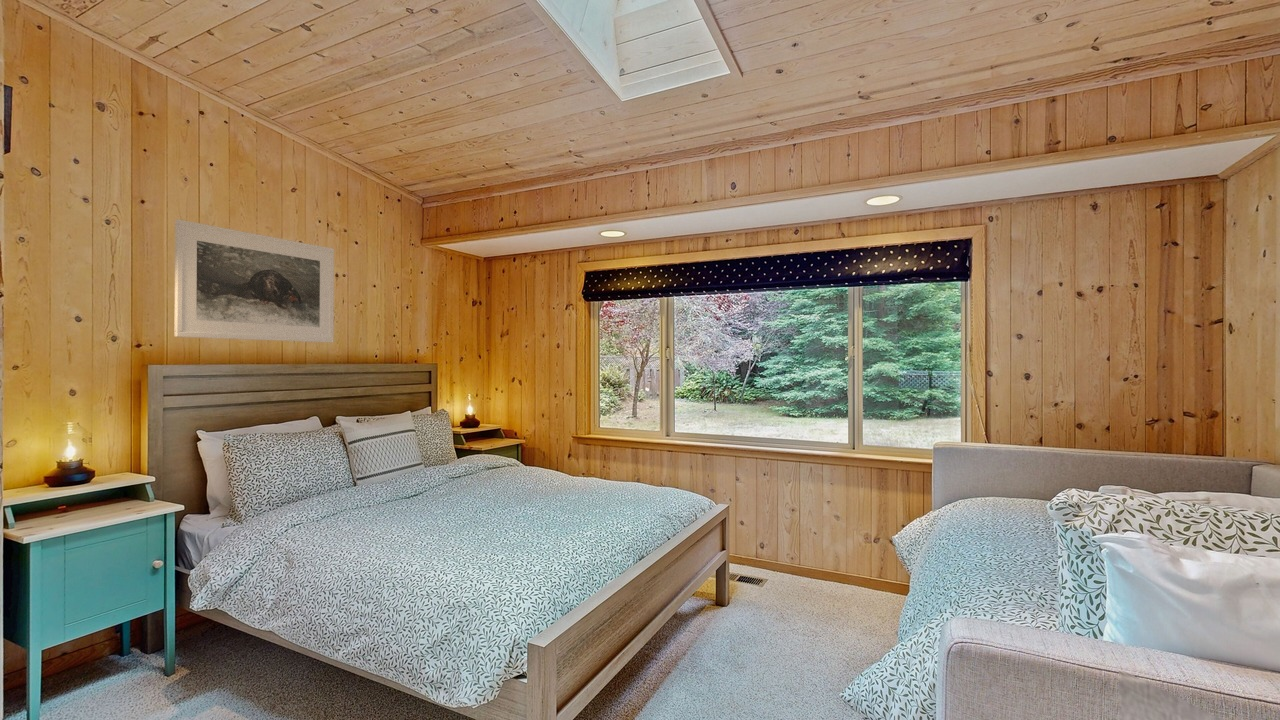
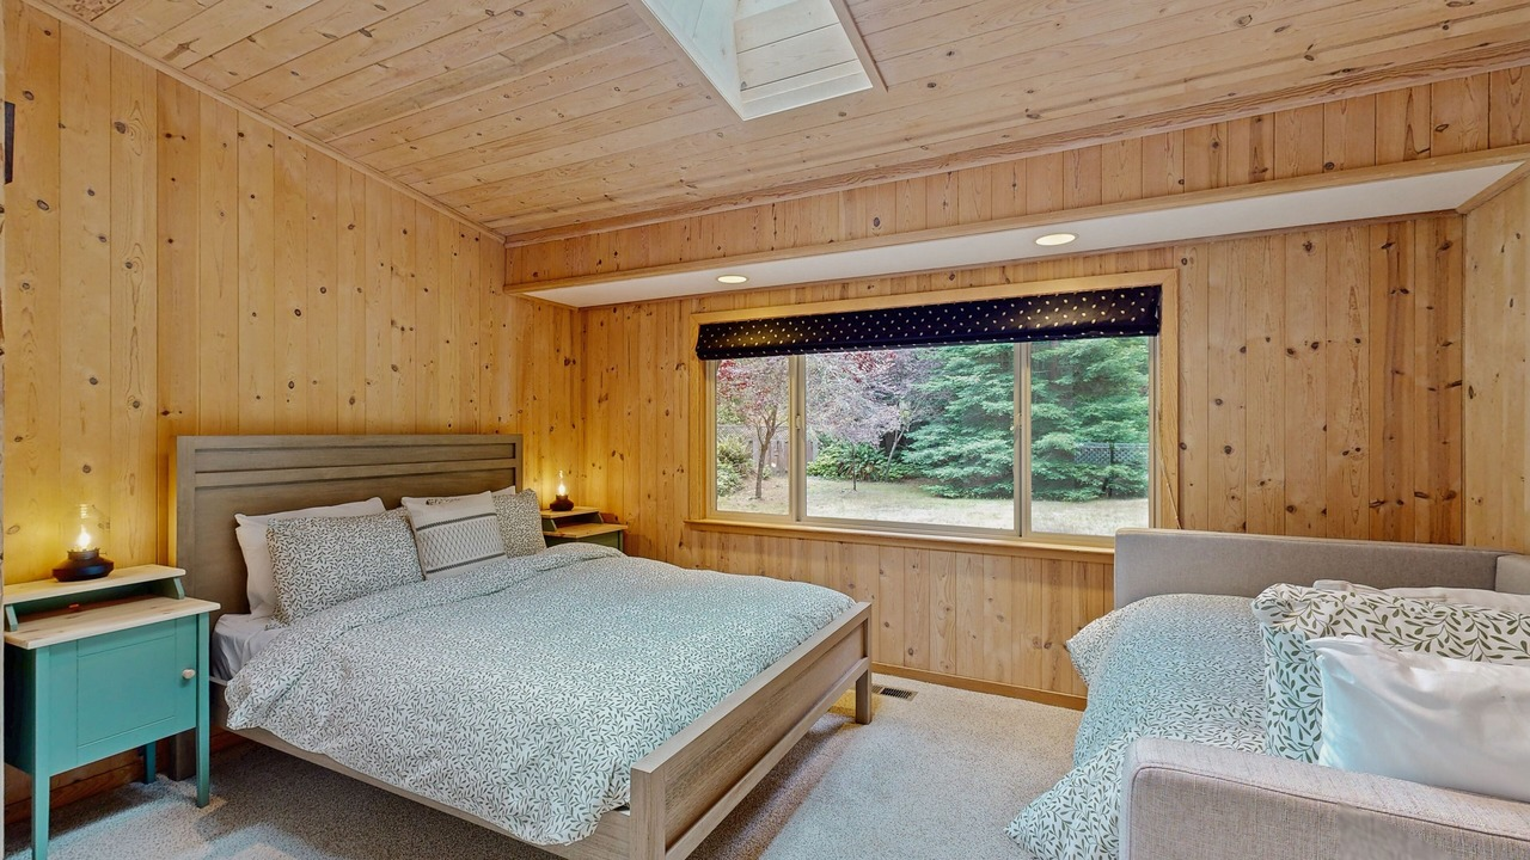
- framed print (263, 287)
